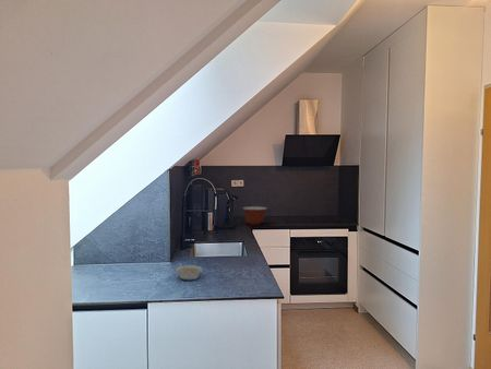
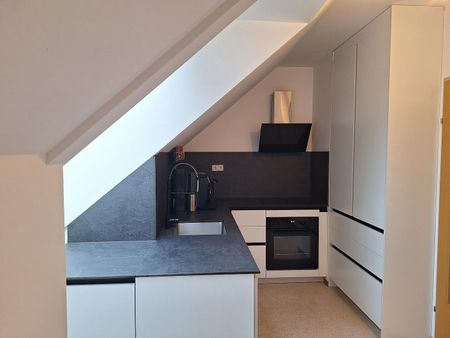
- mixing bowl (254, 215)
- legume (188, 272)
